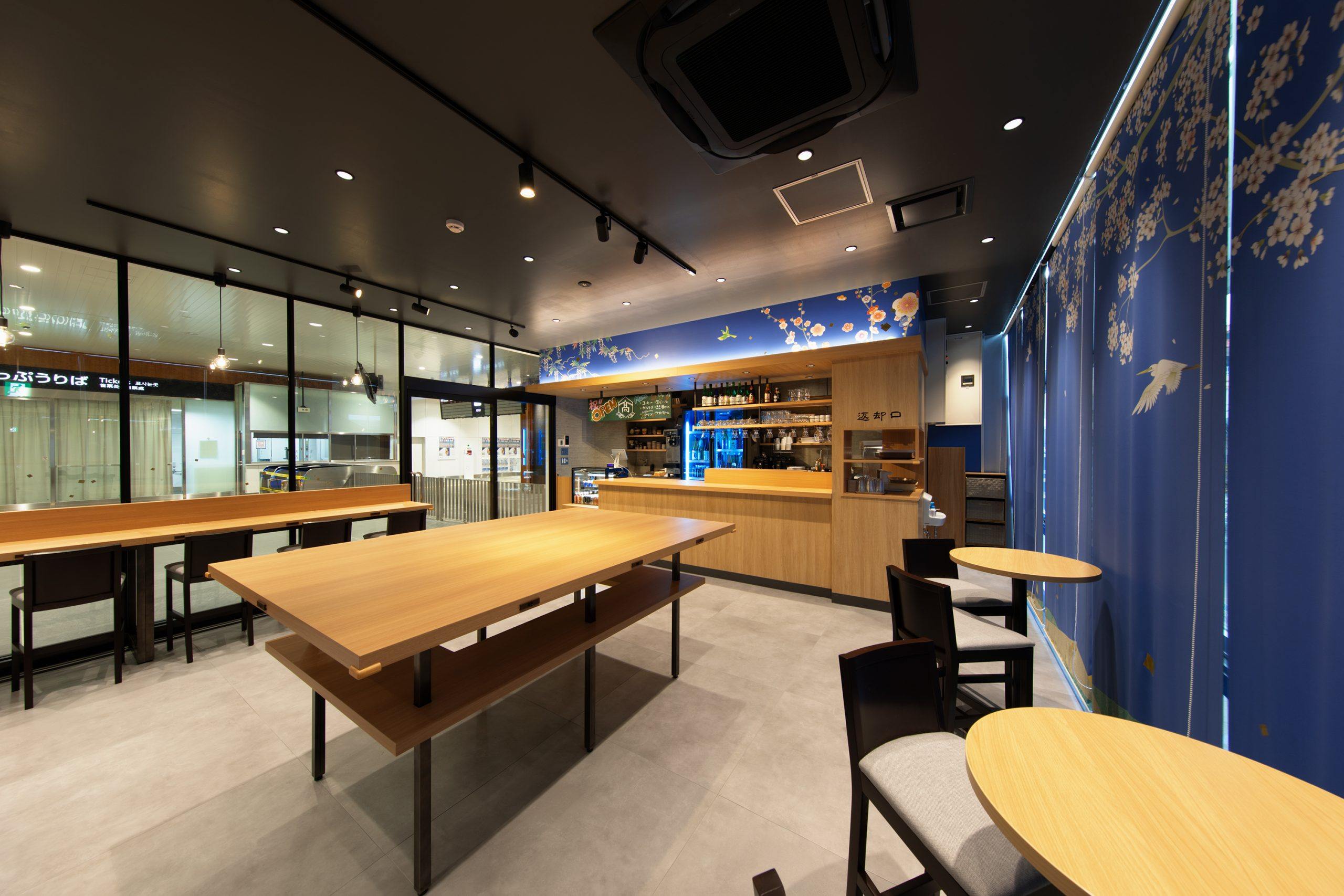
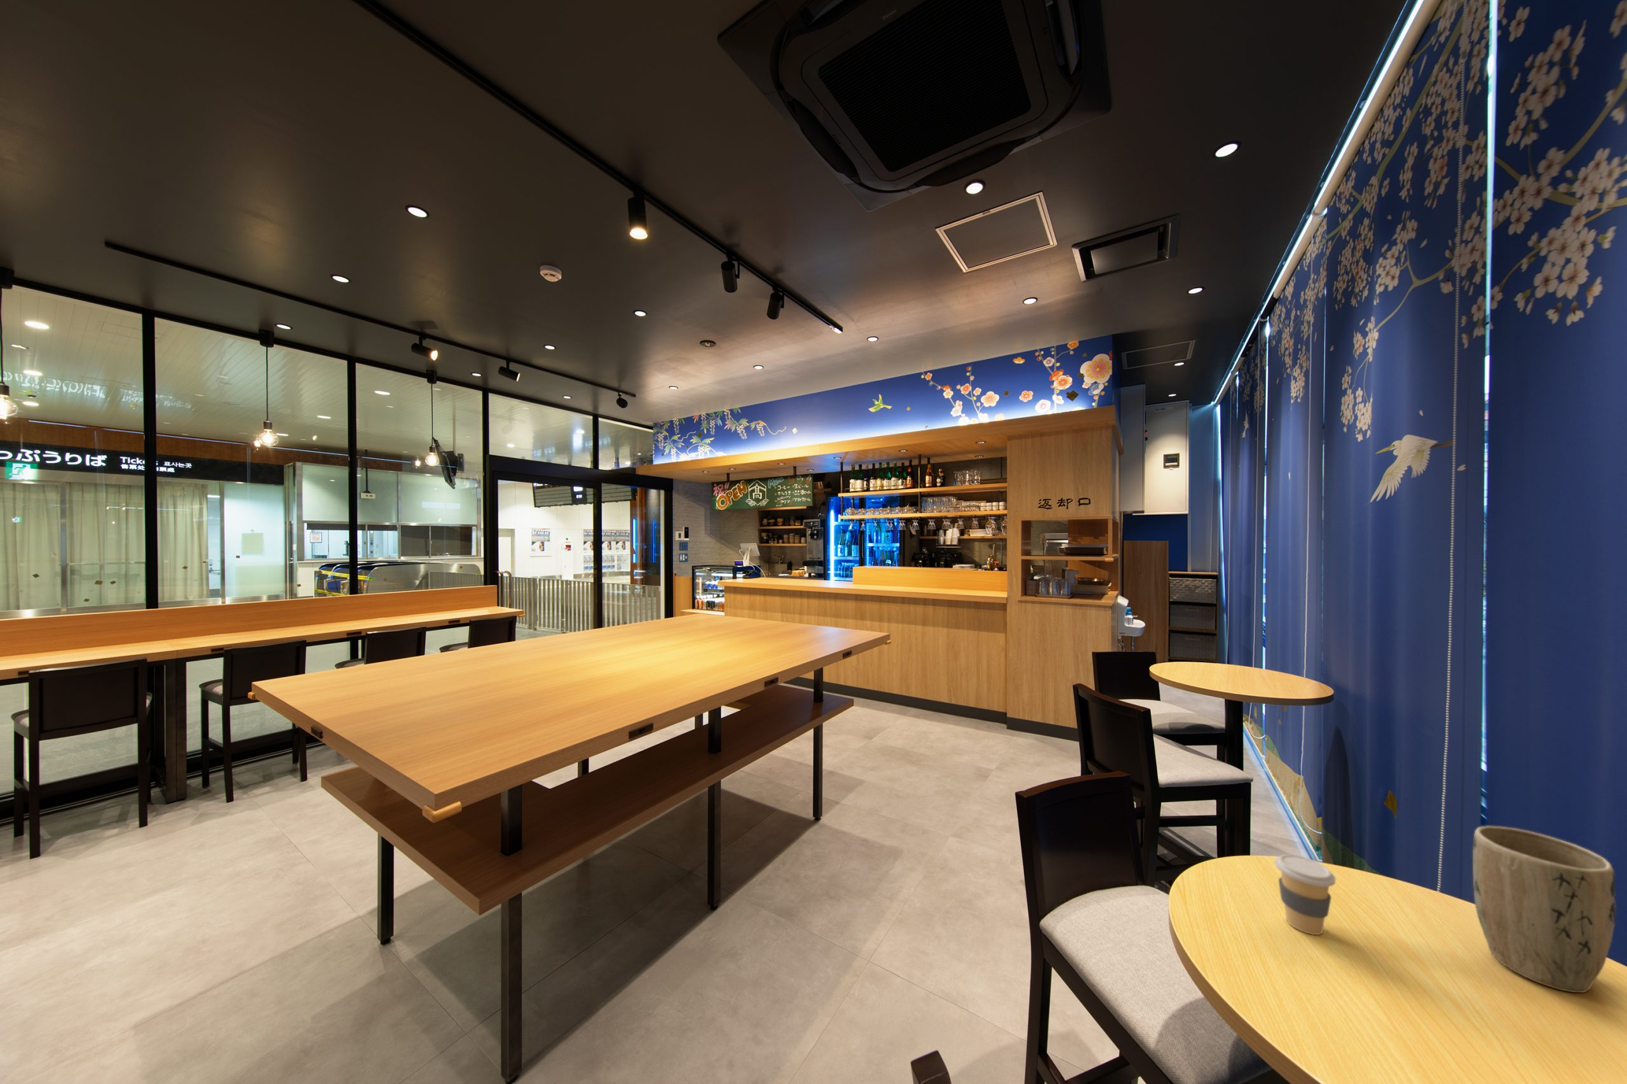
+ plant pot (1540, 907)
+ coffee cup (1304, 895)
